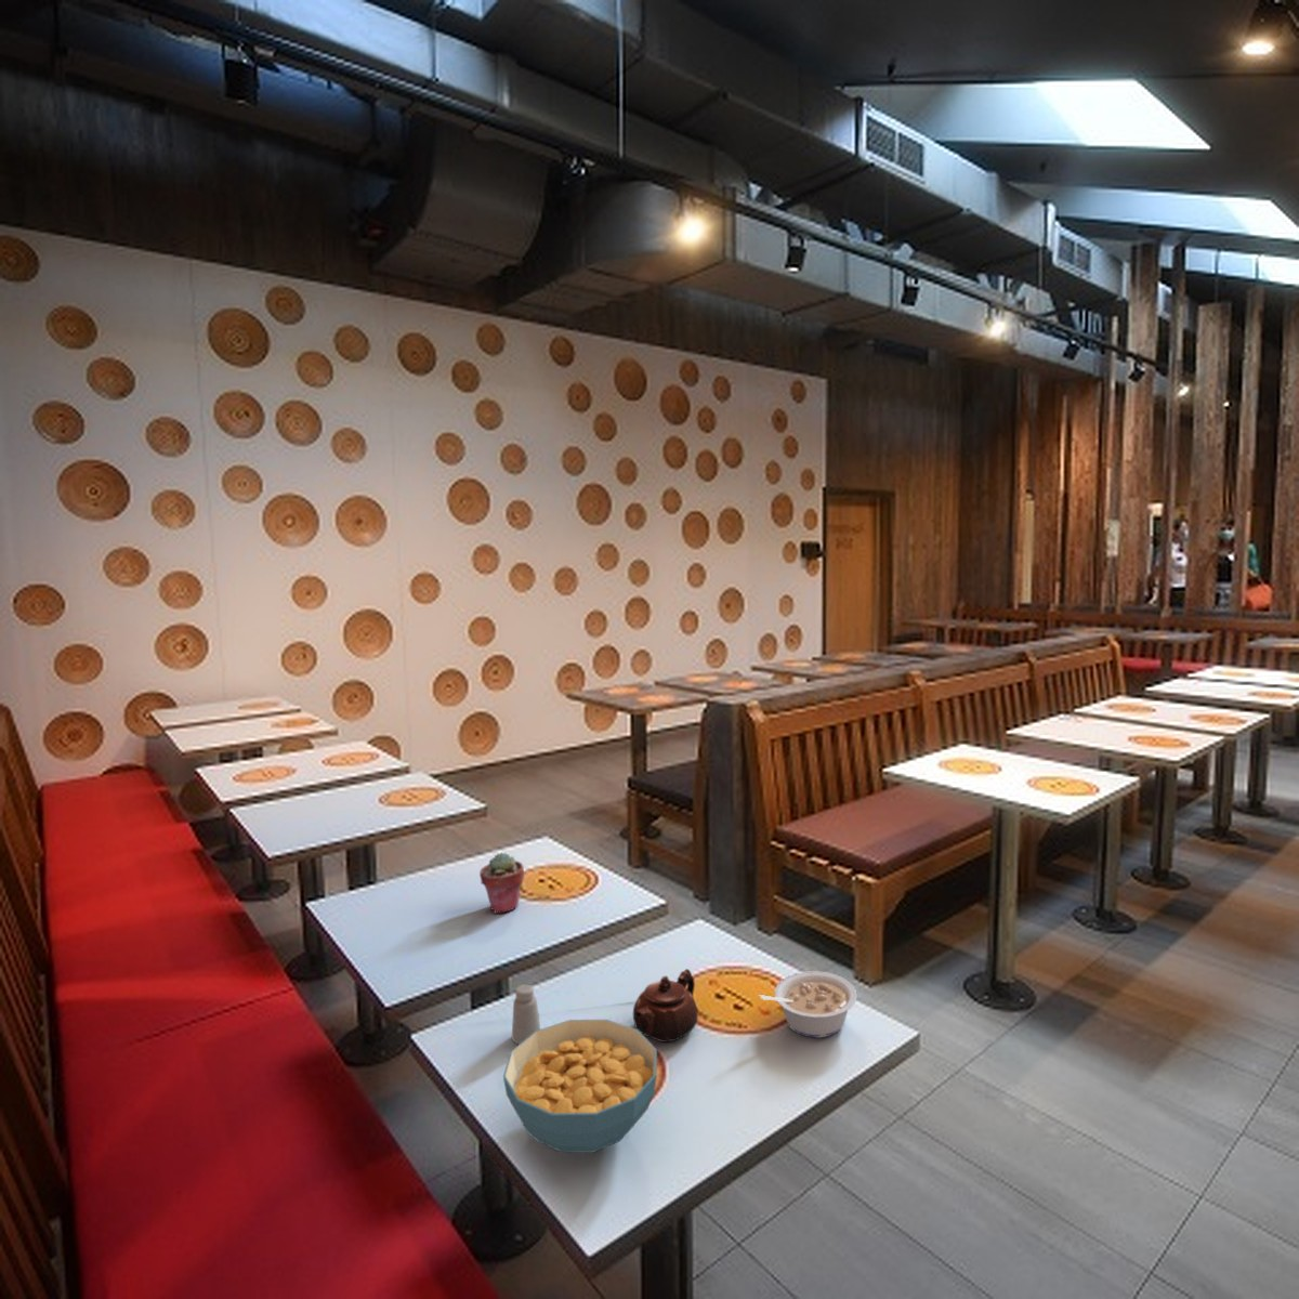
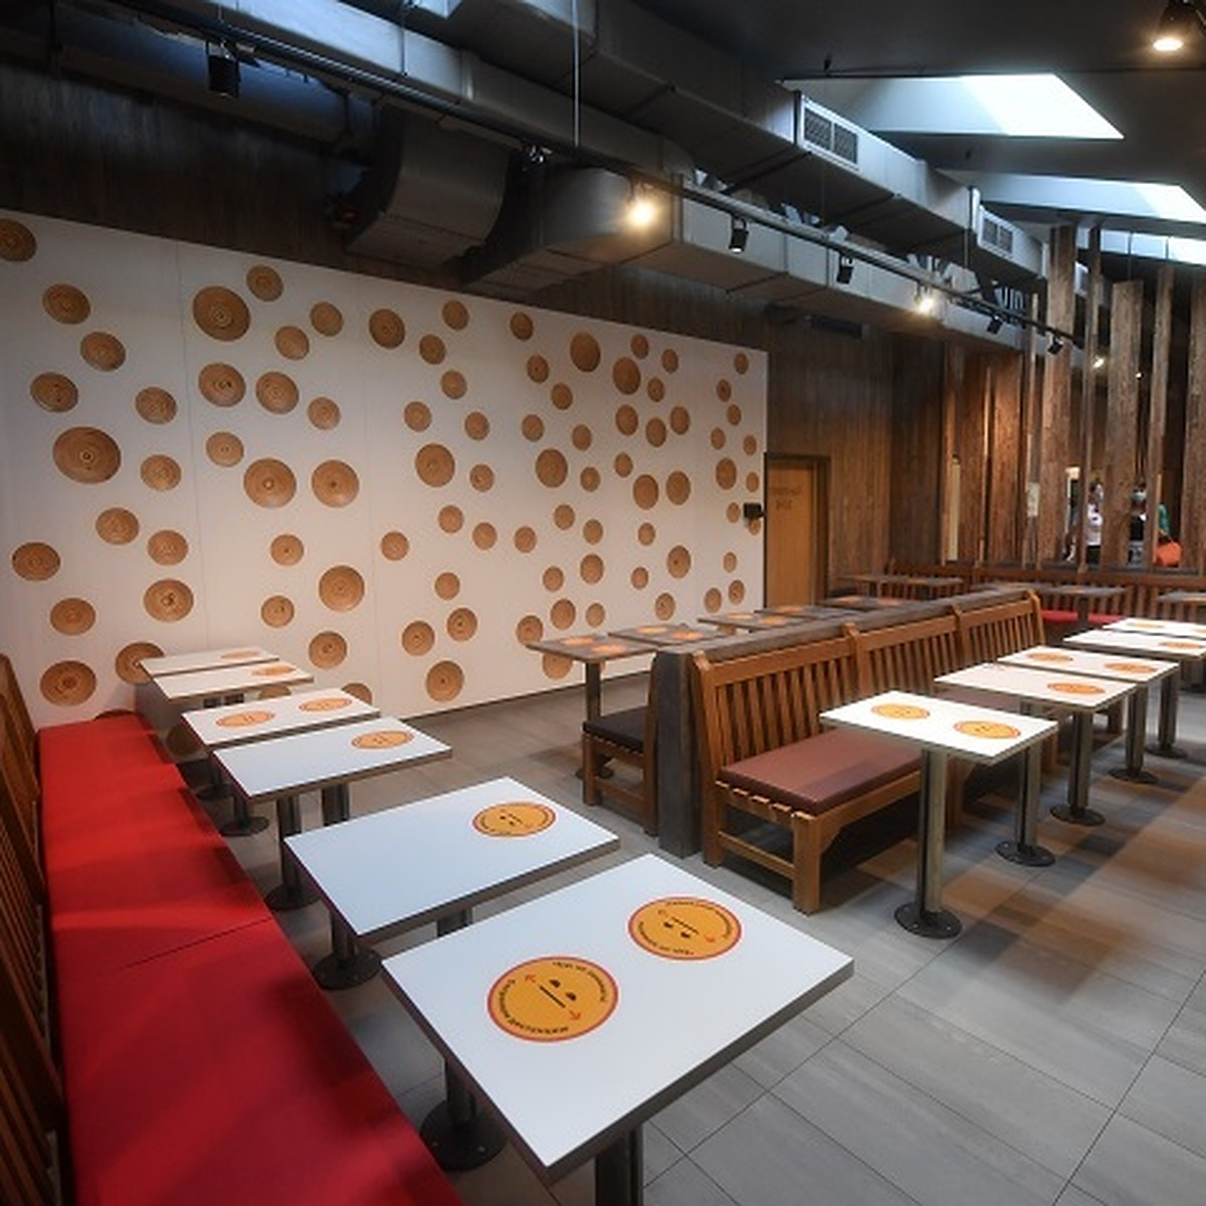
- legume (812, 1005)
- potted succulent (502, 879)
- cereal bowl (583, 1098)
- saltshaker (525, 1012)
- teapot (667, 1000)
